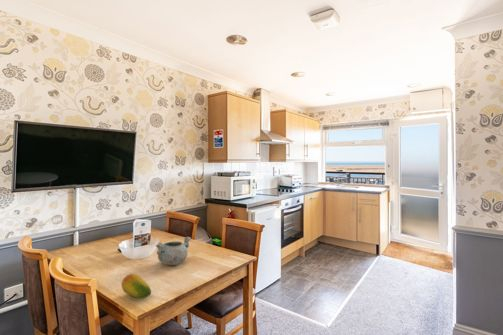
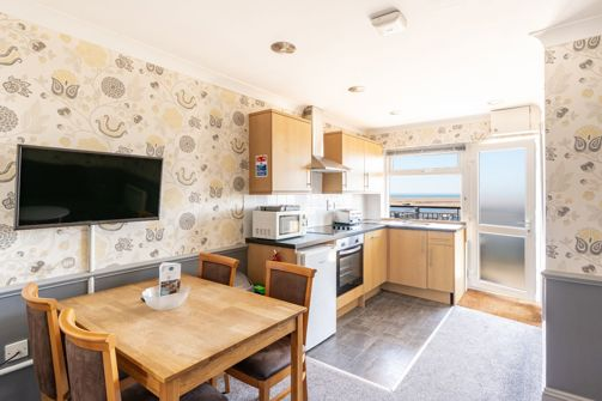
- fruit (135, 286)
- decorative bowl (173, 250)
